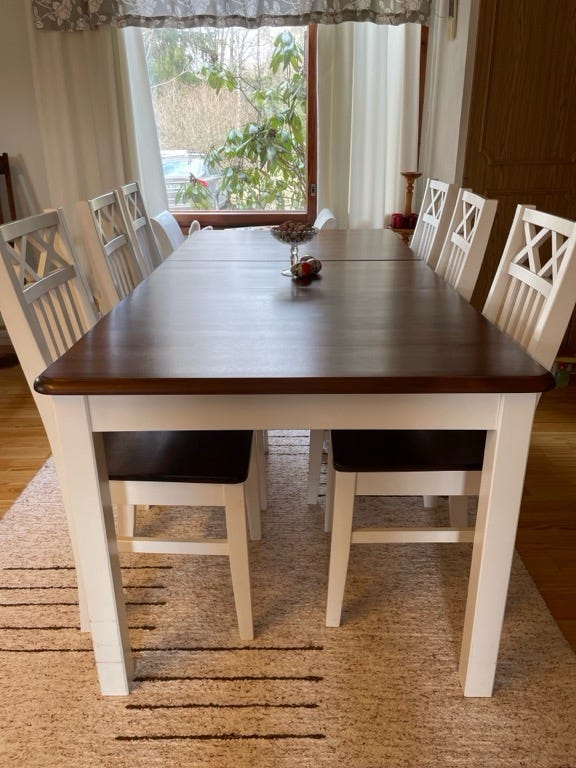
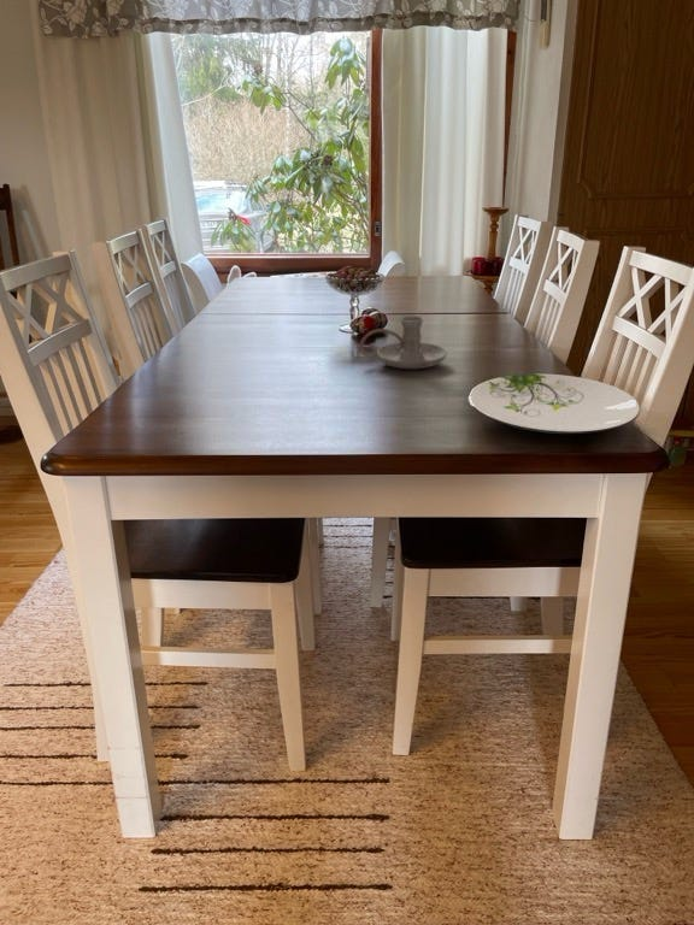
+ candle holder (402, 341)
+ plate (551, 410)
